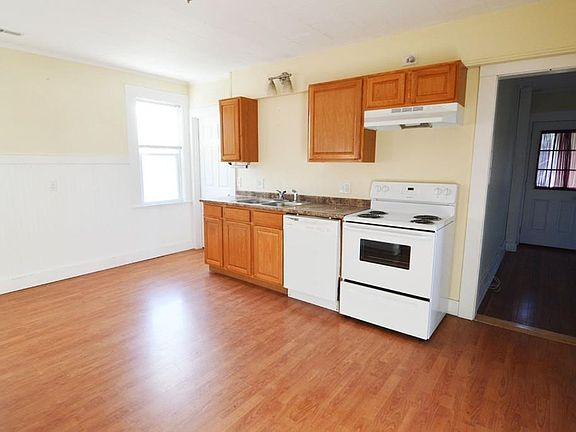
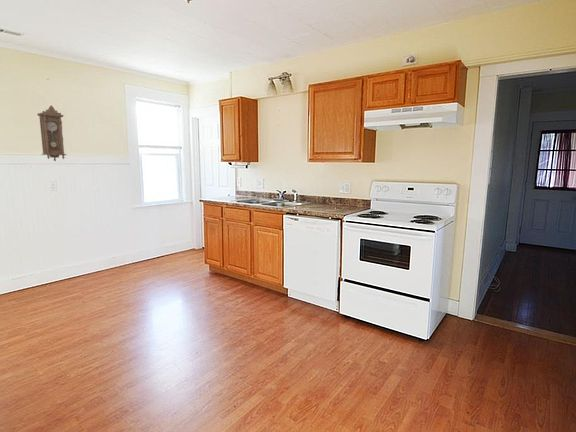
+ pendulum clock (52, 133)
